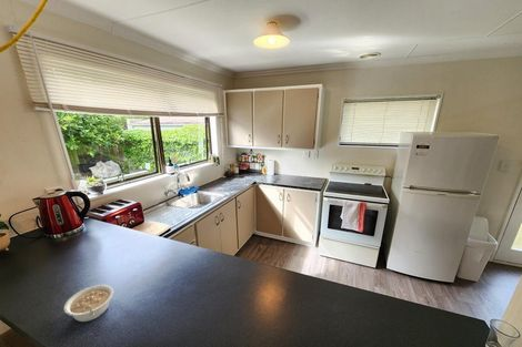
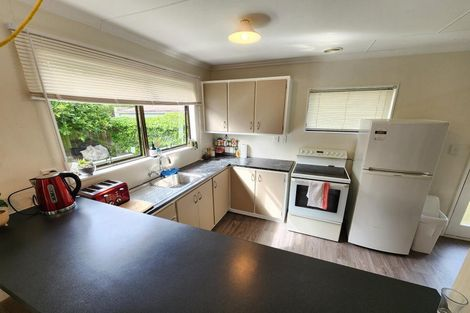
- legume (92, 303)
